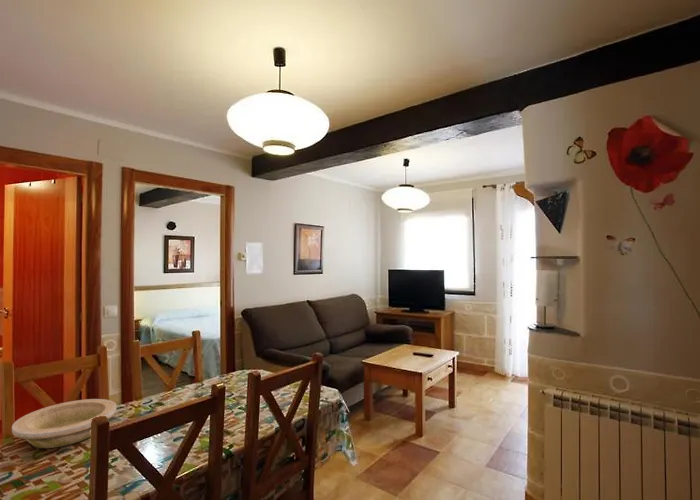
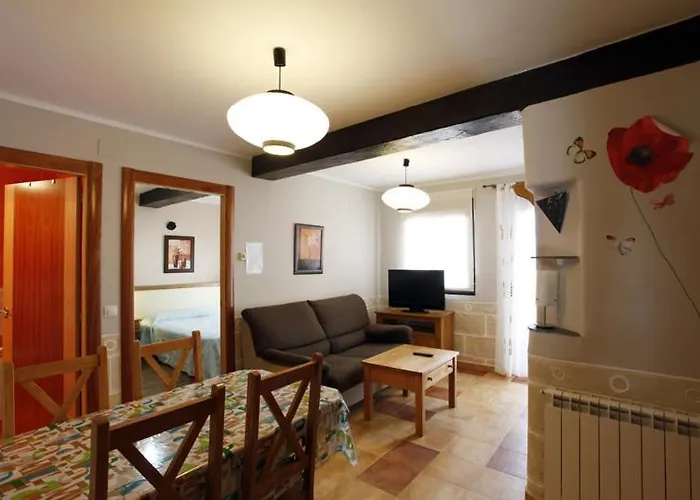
- bowl (67, 424)
